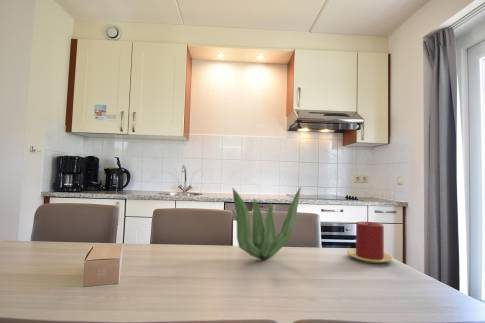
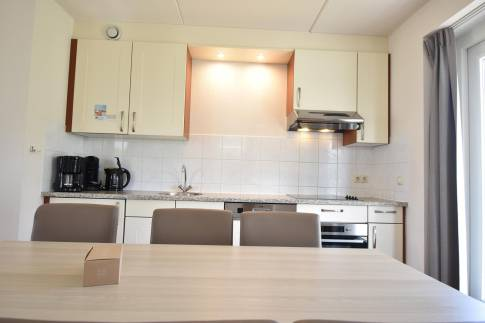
- candle (369, 241)
- plant (262, 223)
